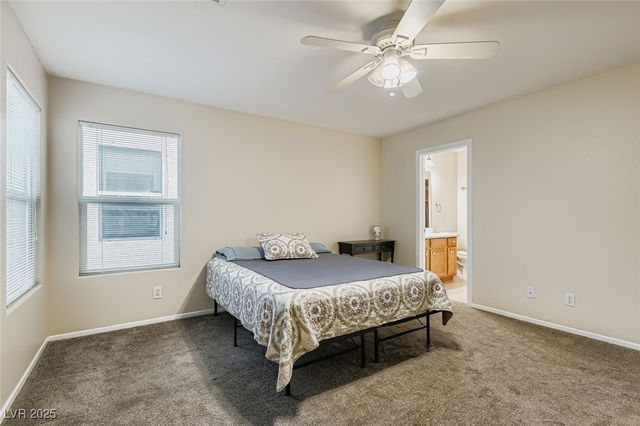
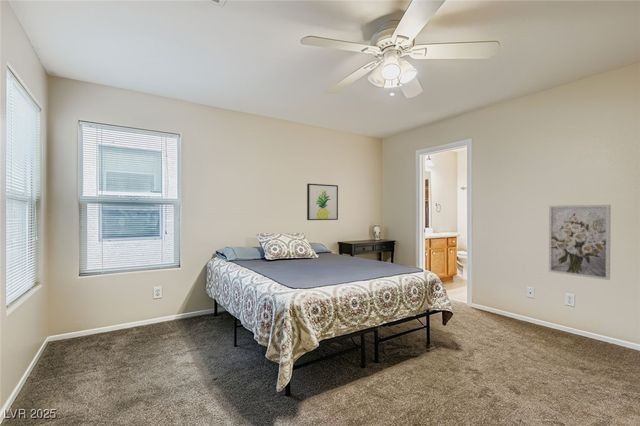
+ wall art (322, 202)
+ wall art (577, 240)
